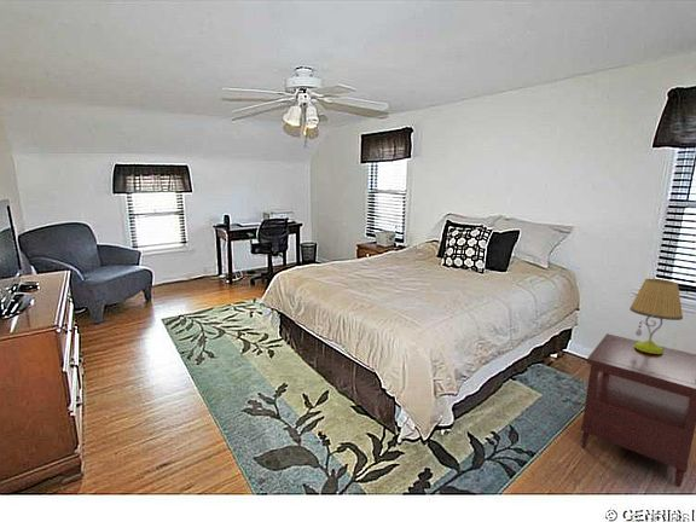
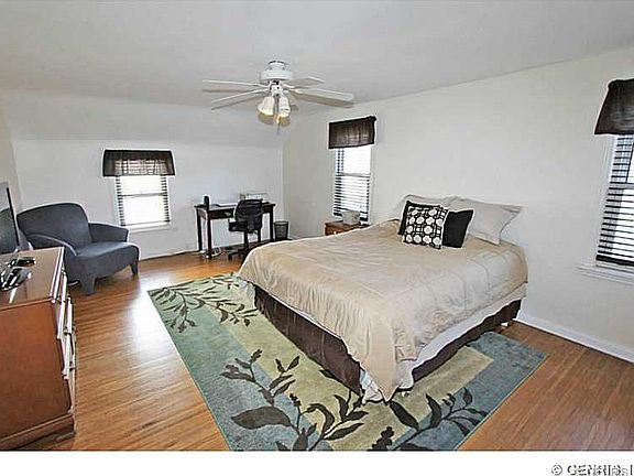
- side table (640, 402)
- table lamp (654, 317)
